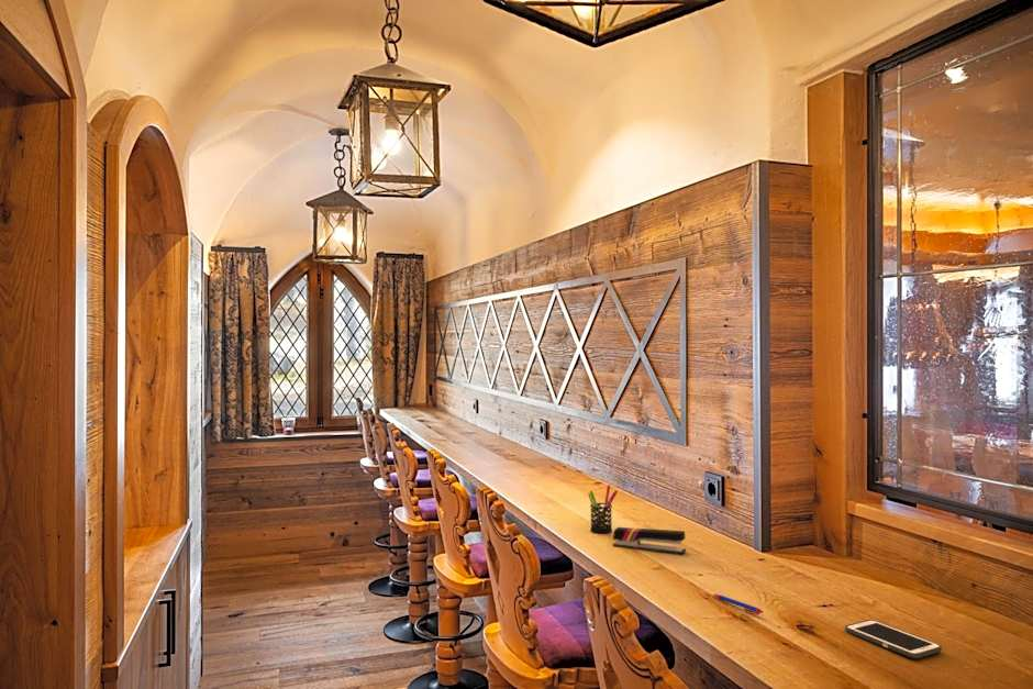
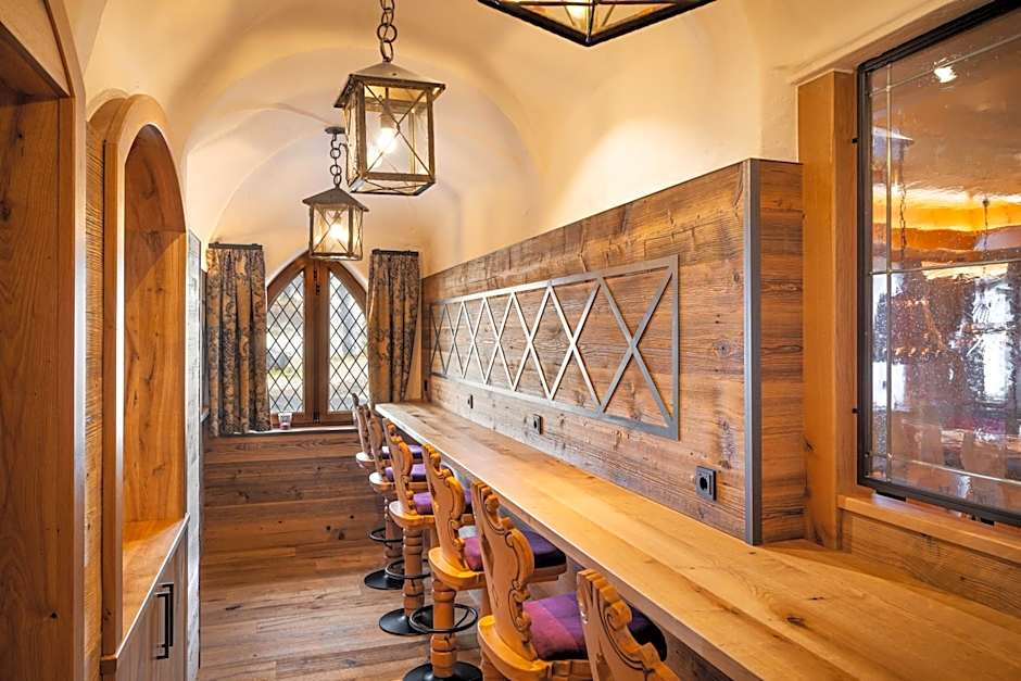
- cell phone (891, 637)
- stapler (648, 538)
- pen (736, 602)
- pen holder (600, 508)
